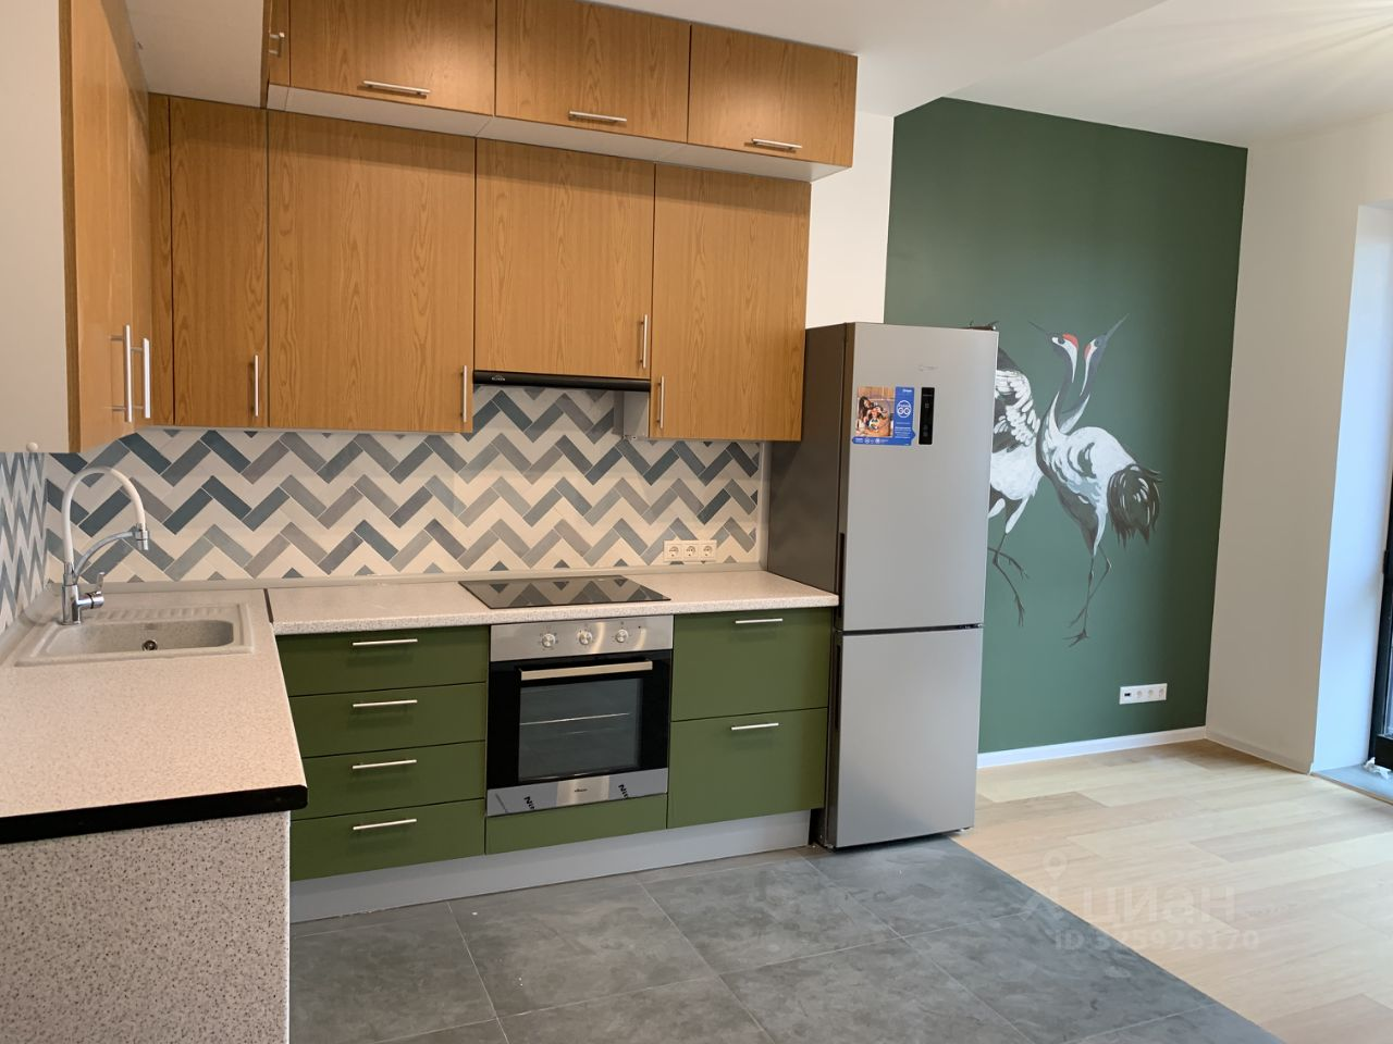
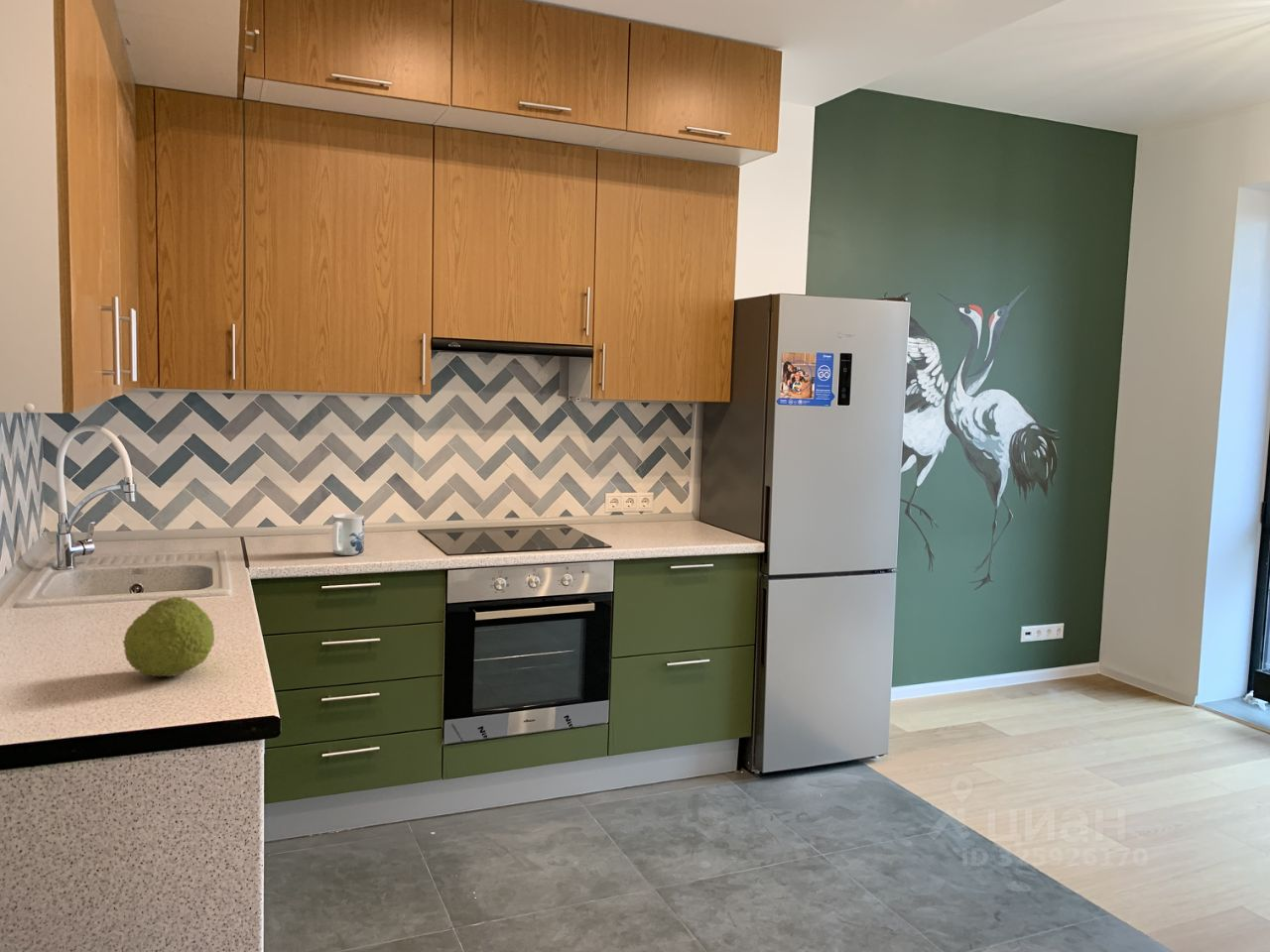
+ mug (347, 535)
+ fruit (170, 637)
